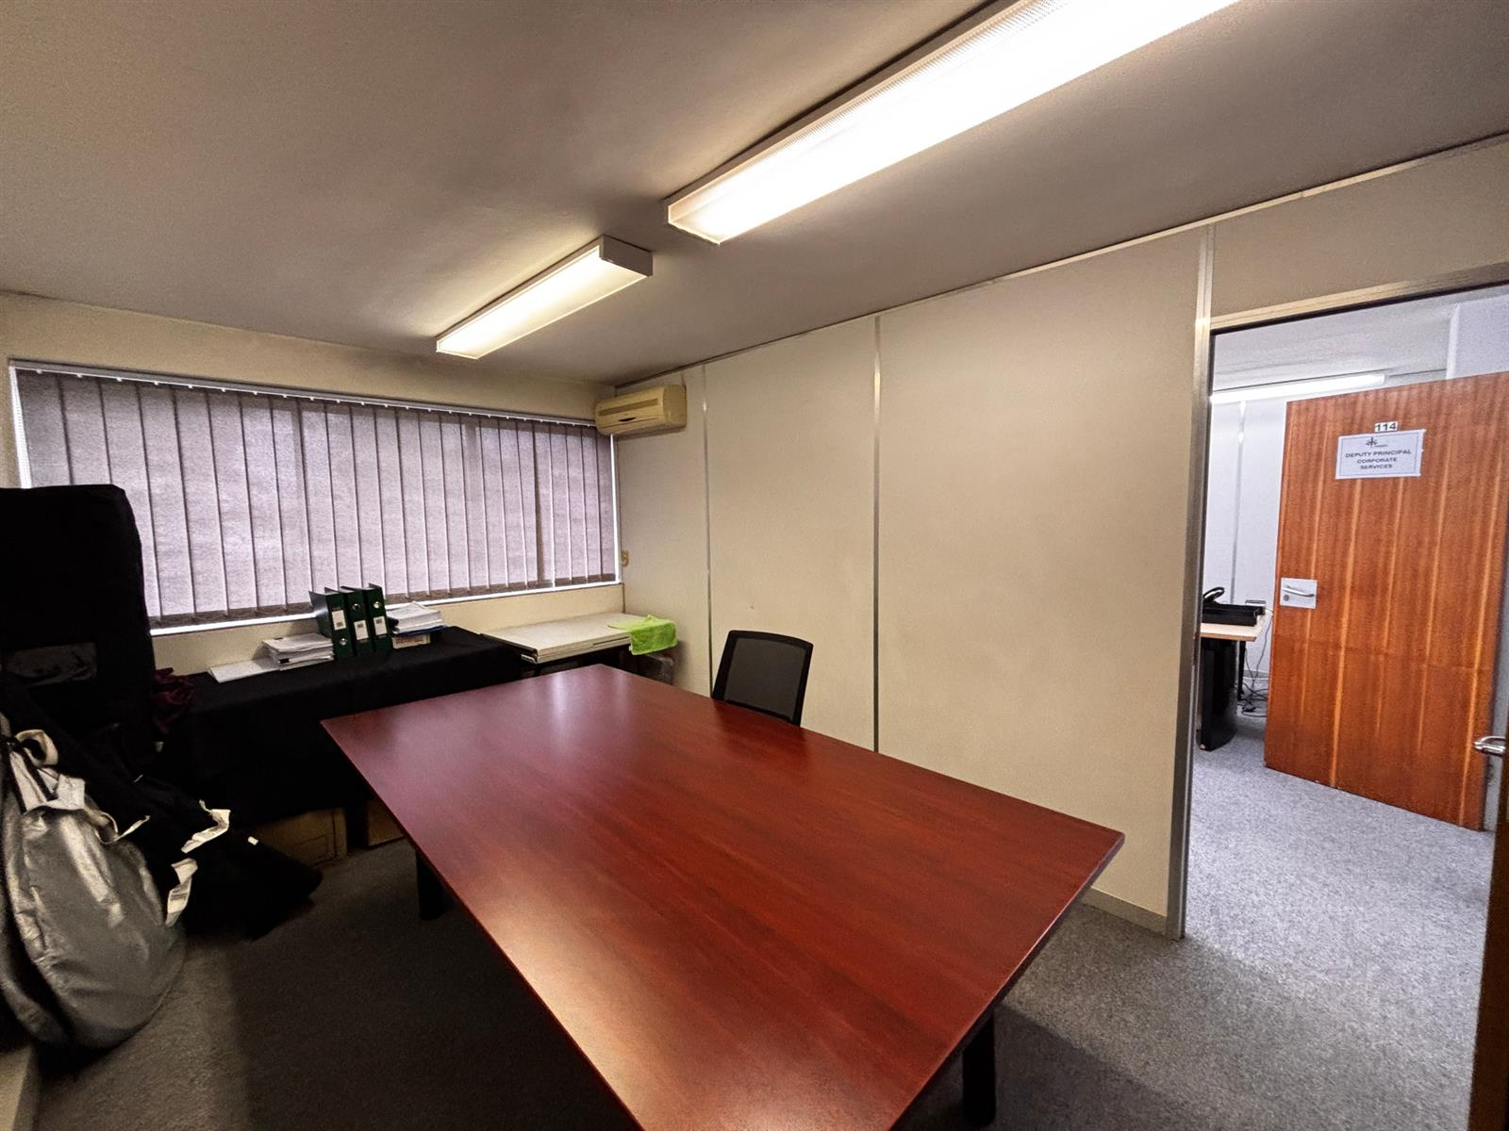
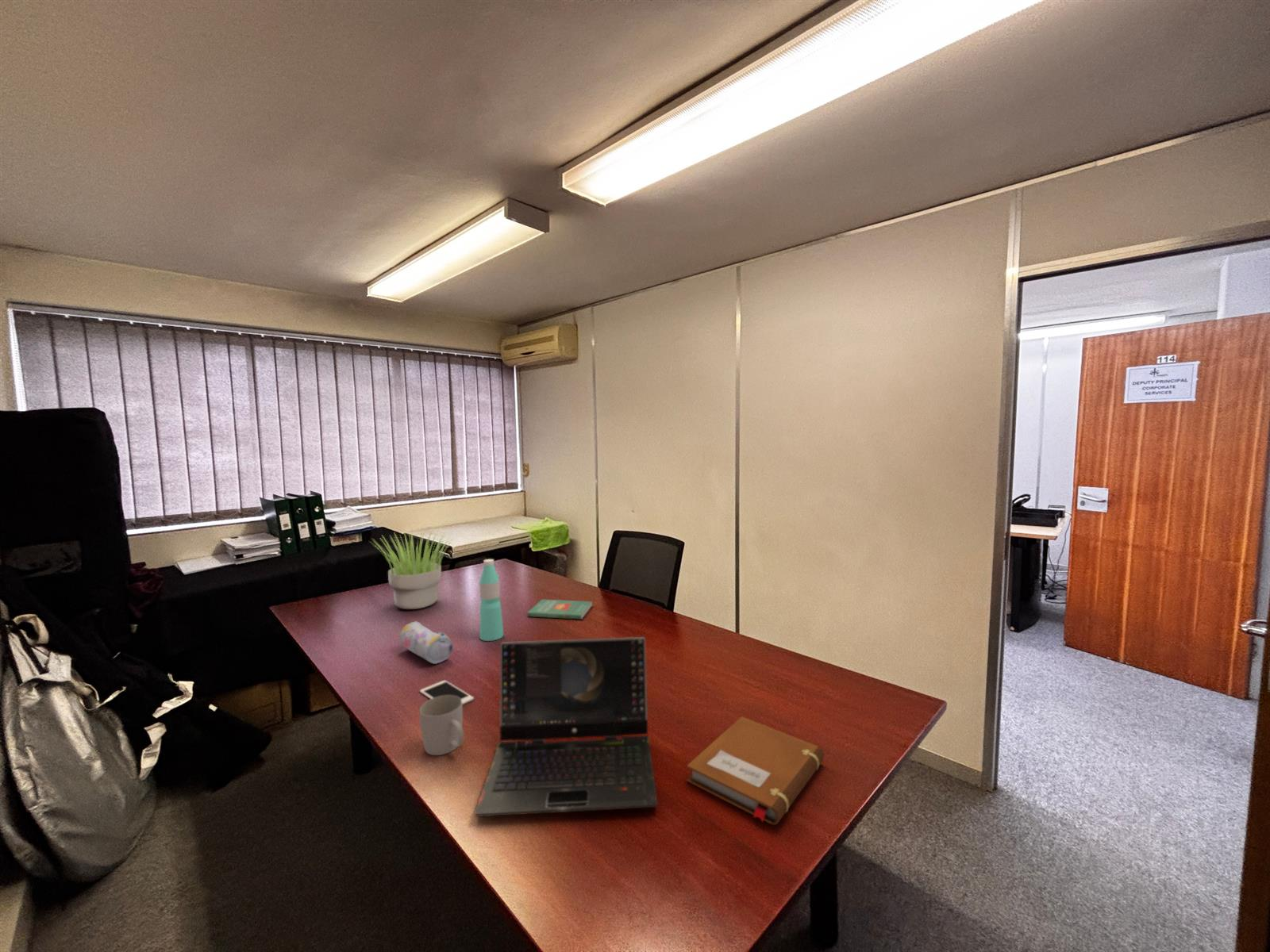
+ book (560, 608)
+ cell phone (446, 694)
+ laptop computer (570, 718)
+ potted plant (416, 570)
+ mug (446, 728)
+ notebook (756, 766)
+ water bottle (490, 598)
+ pencil case (425, 641)
